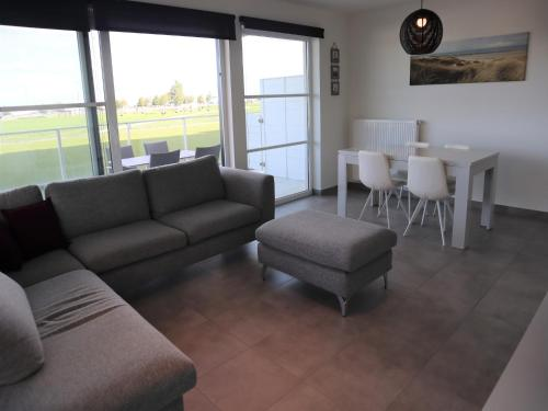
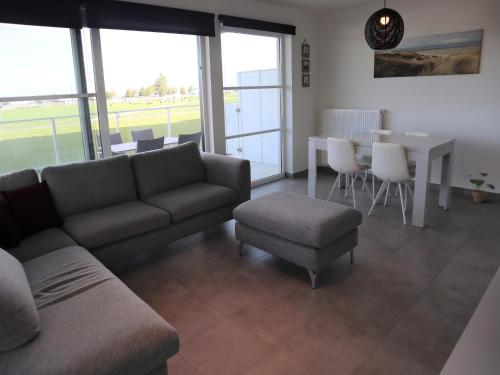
+ potted plant (479, 187)
